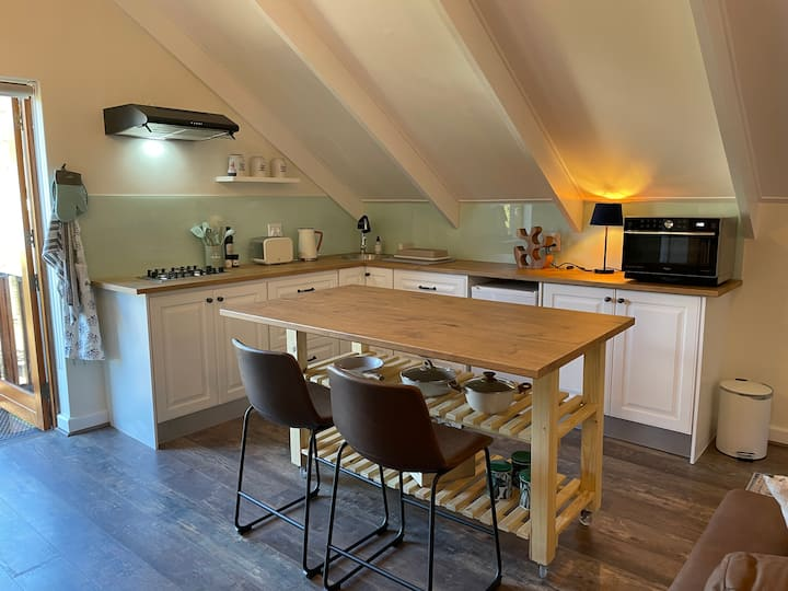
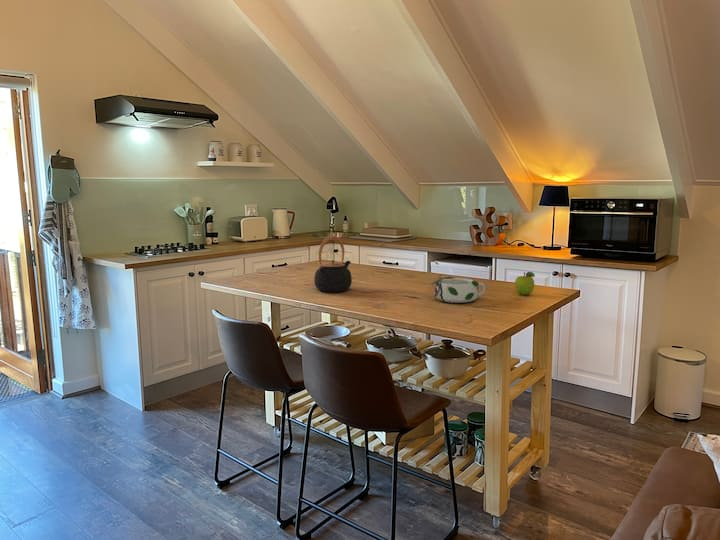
+ teapot (335, 263)
+ fruit (525, 283)
+ bowl (458, 287)
